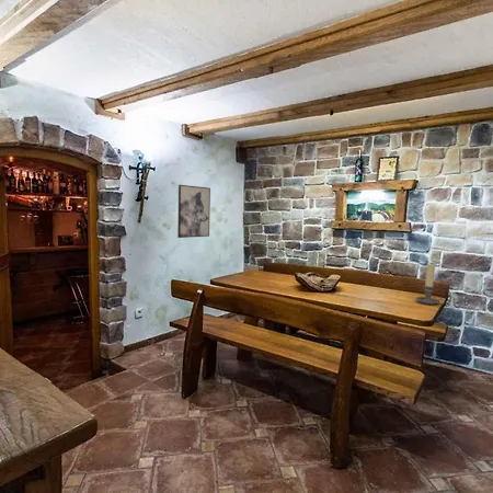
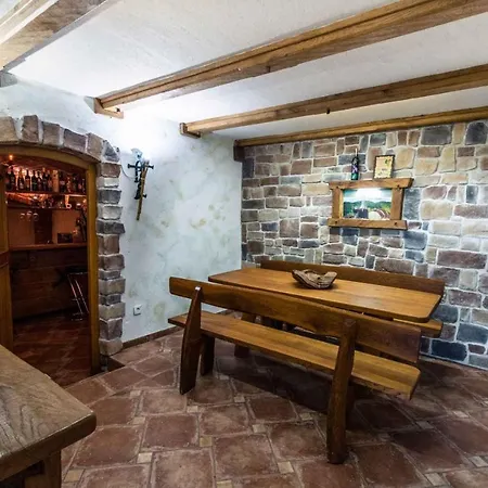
- wall art (194, 211)
- candle holder (432, 284)
